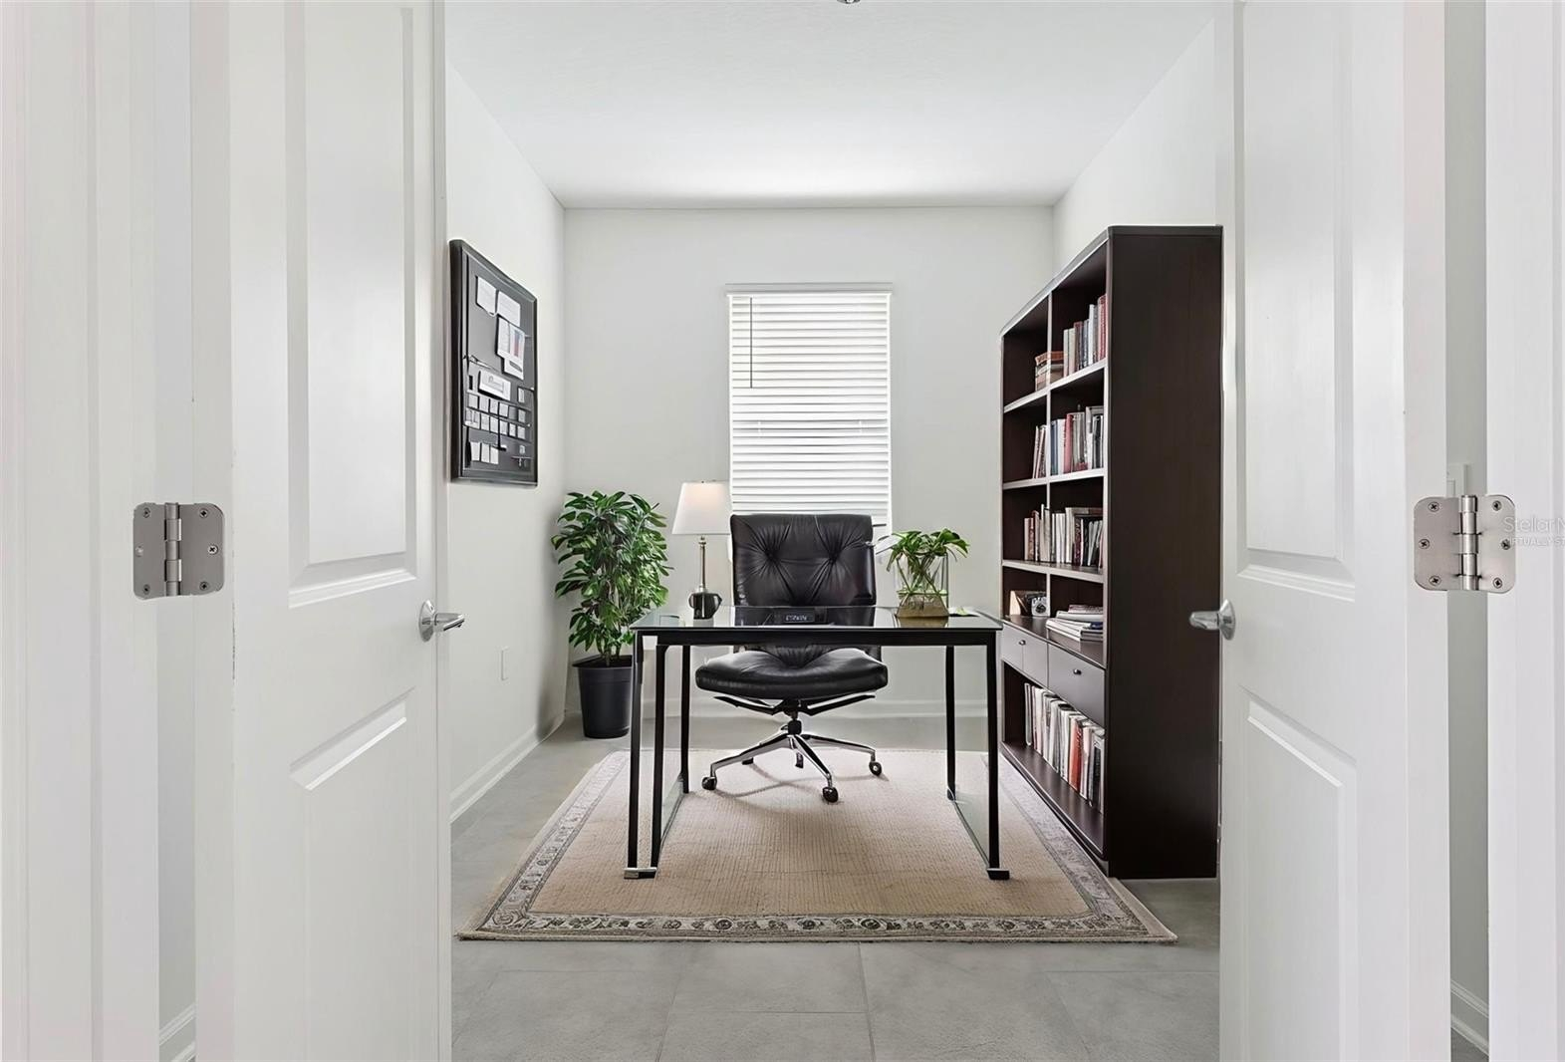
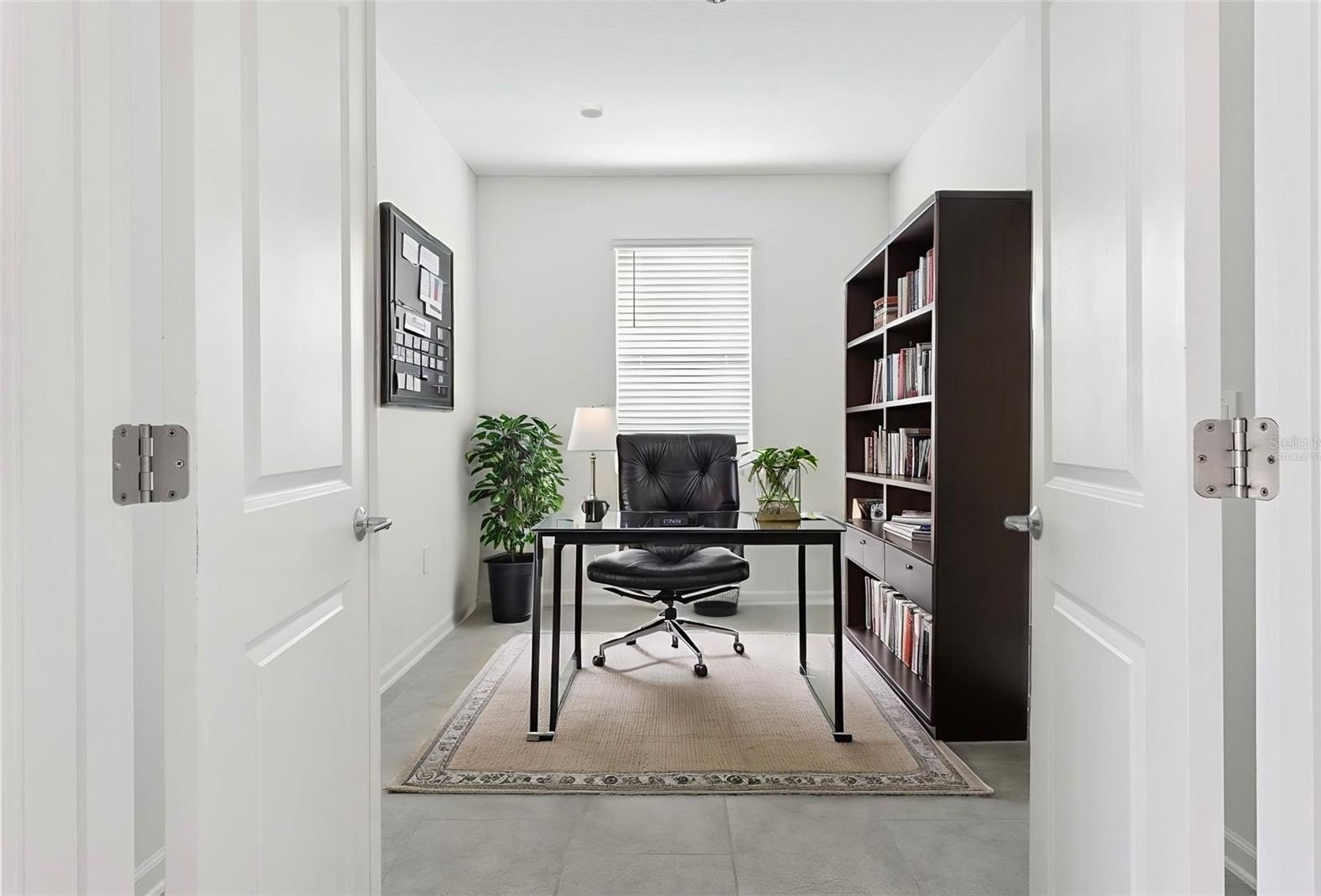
+ smoke detector (591, 108)
+ wastebasket (719, 596)
